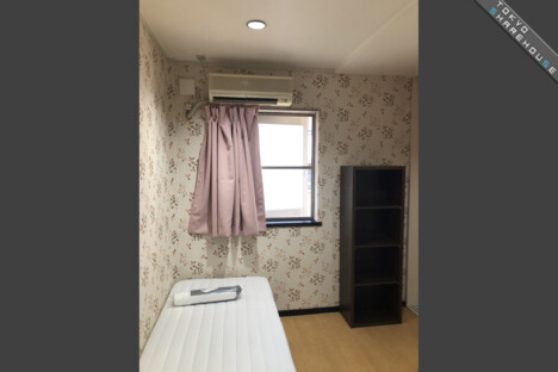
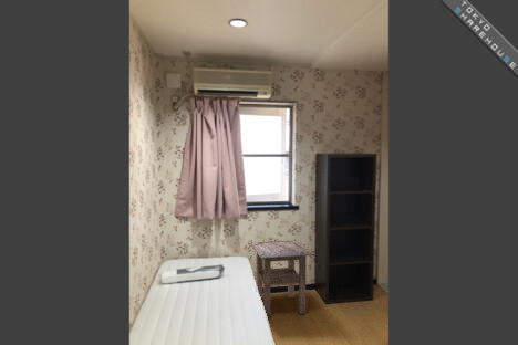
+ side table (279, 275)
